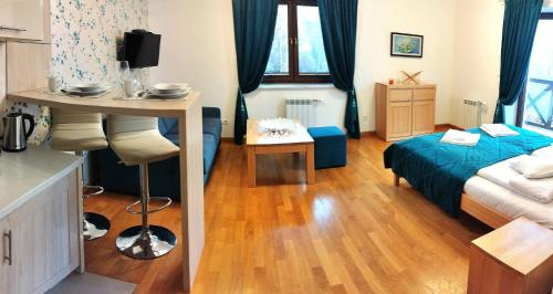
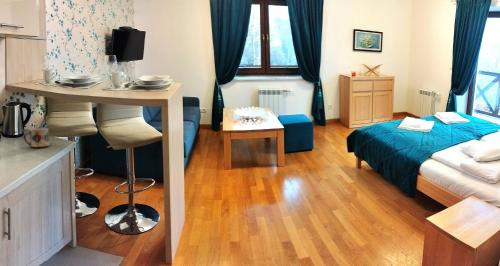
+ mug (37, 137)
